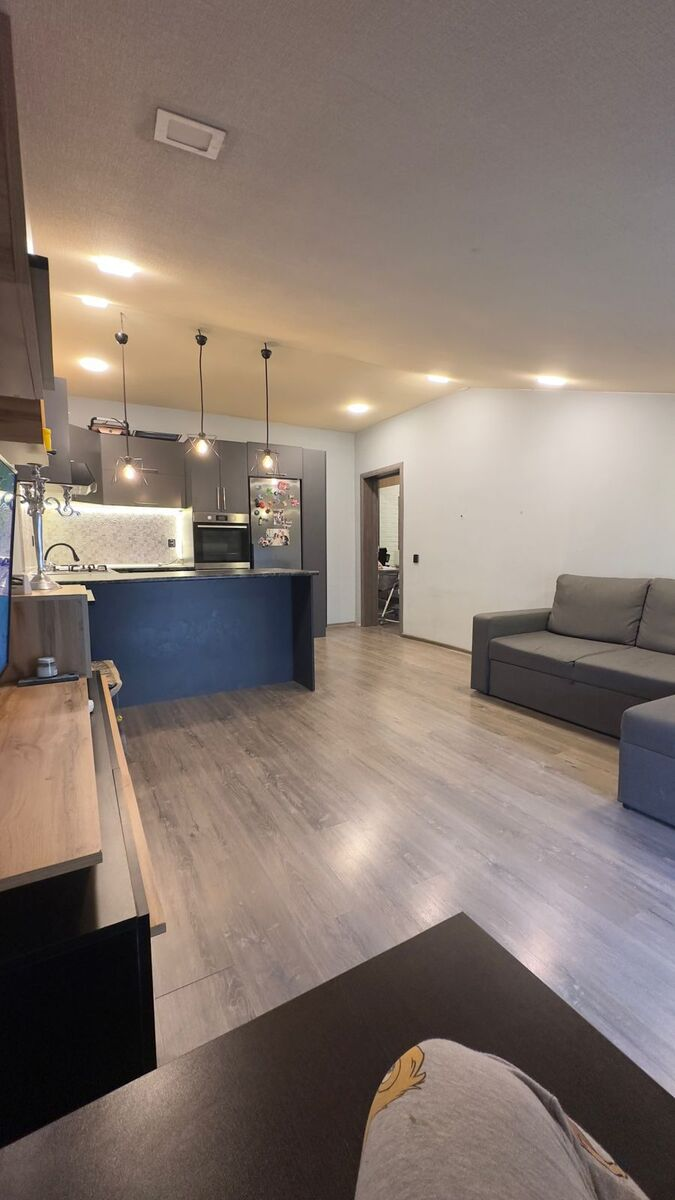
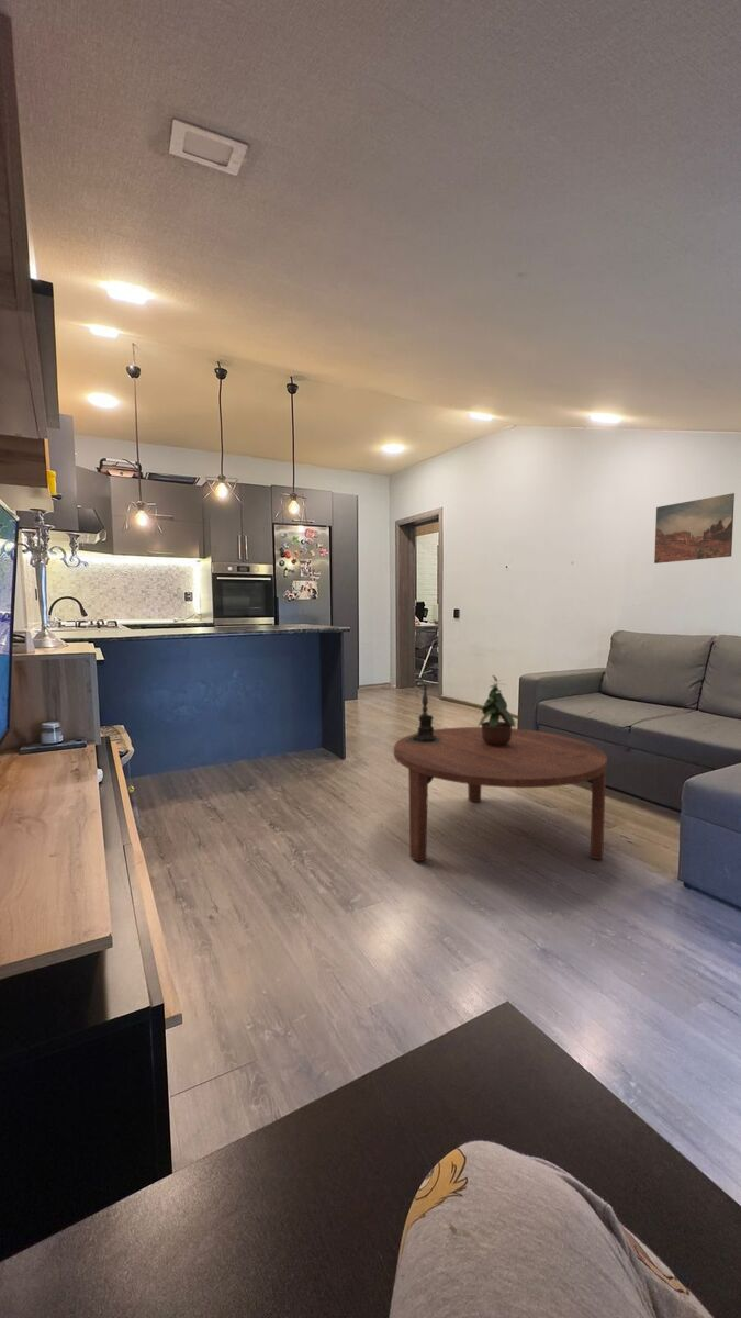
+ potted plant (496, 708)
+ coffee table (495, 785)
+ wall art (692, 530)
+ candle holder (424, 706)
